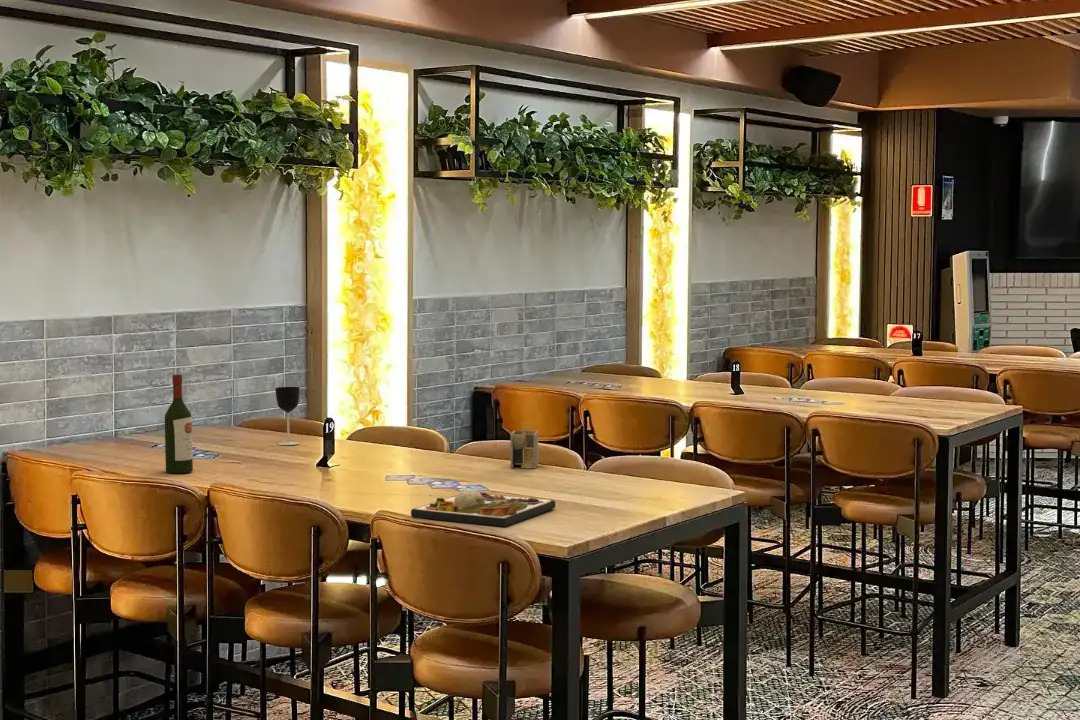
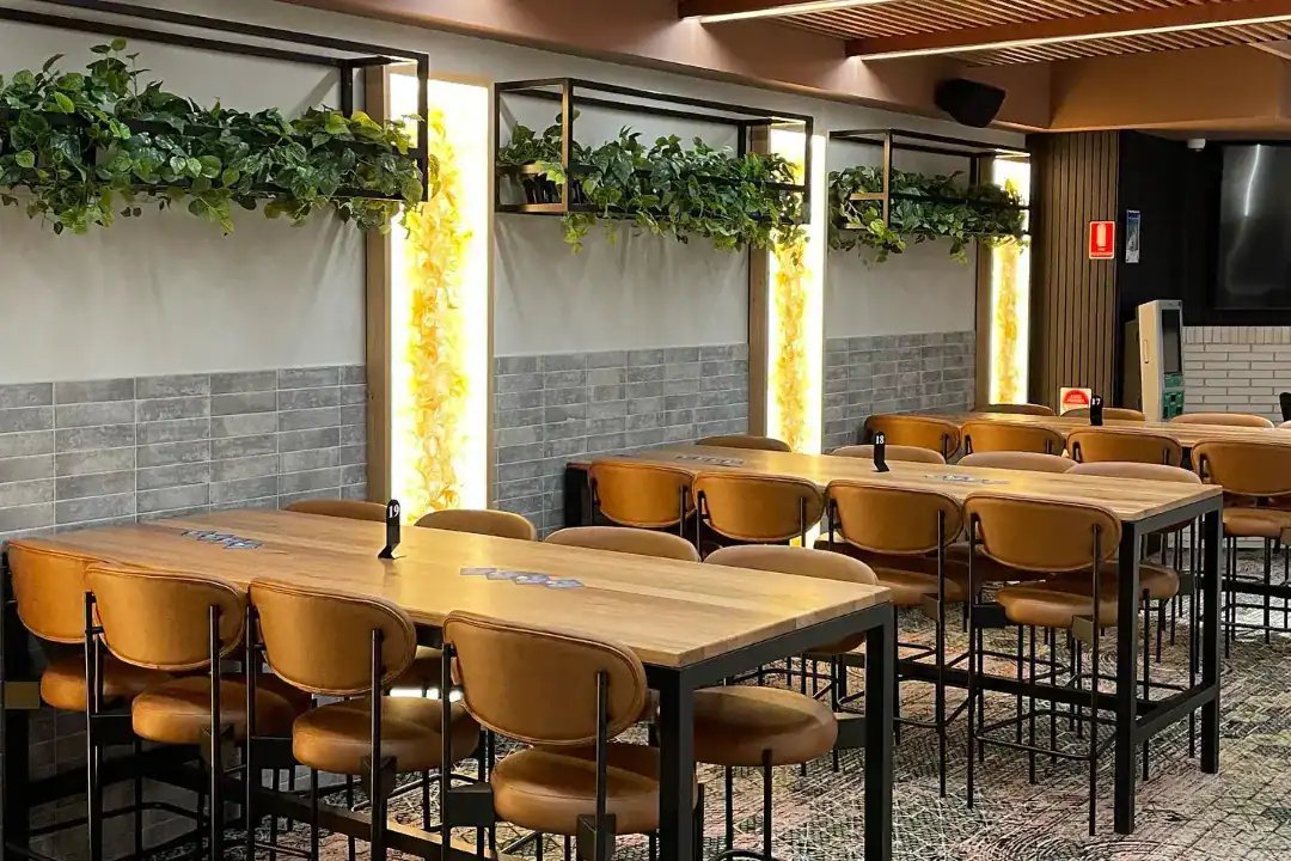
- dinner plate (484, 503)
- wine bottle (178, 423)
- napkin holder (524, 443)
- wine glass (288, 415)
